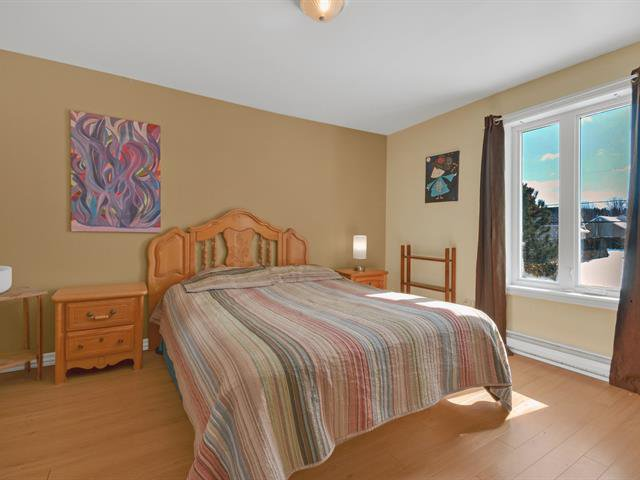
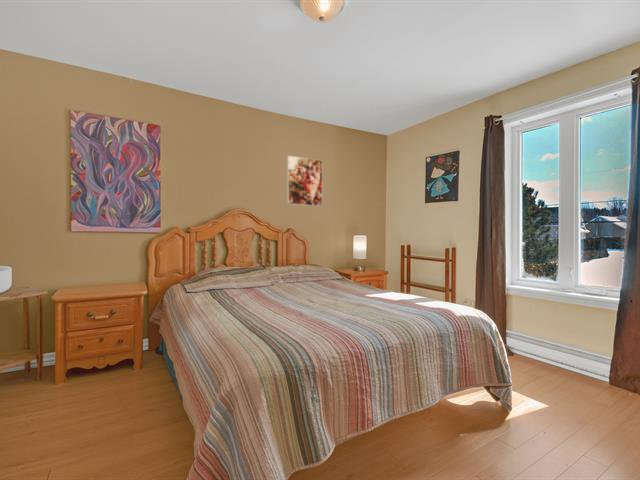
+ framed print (305, 181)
